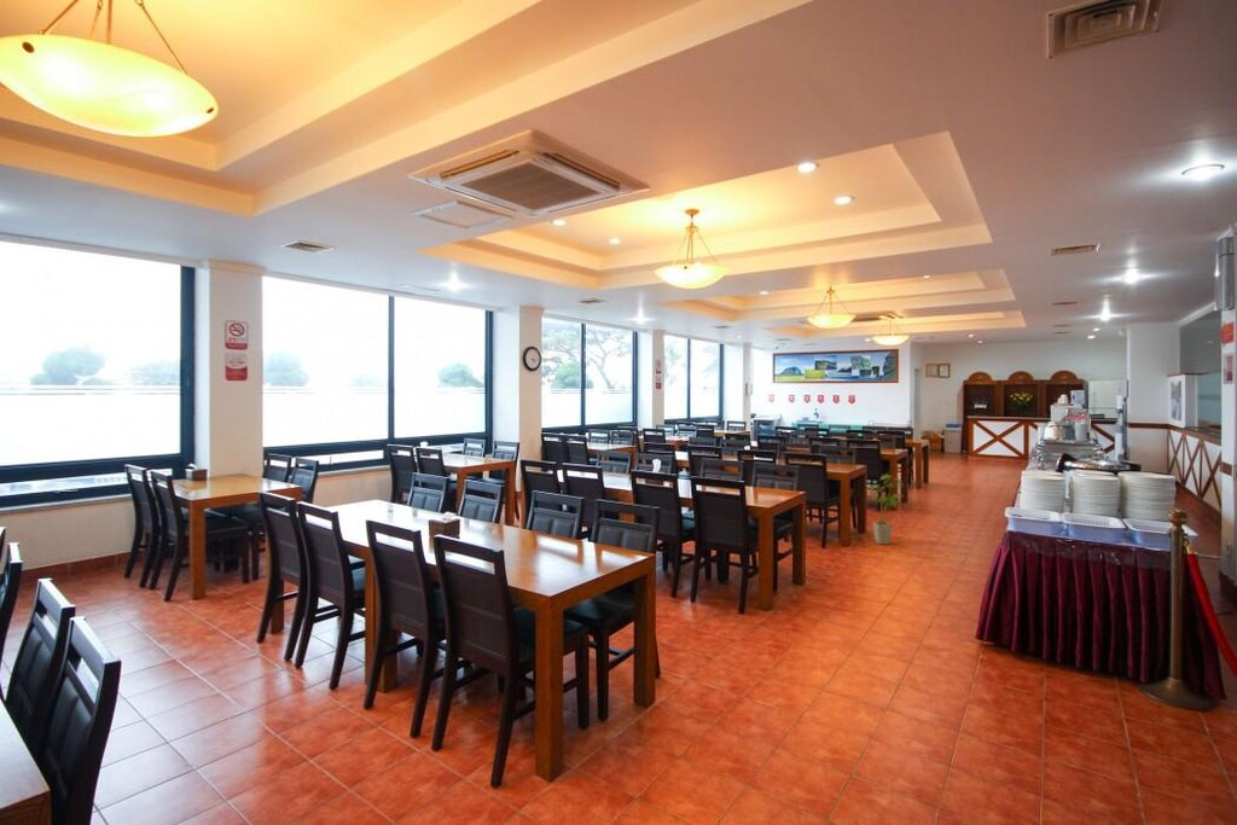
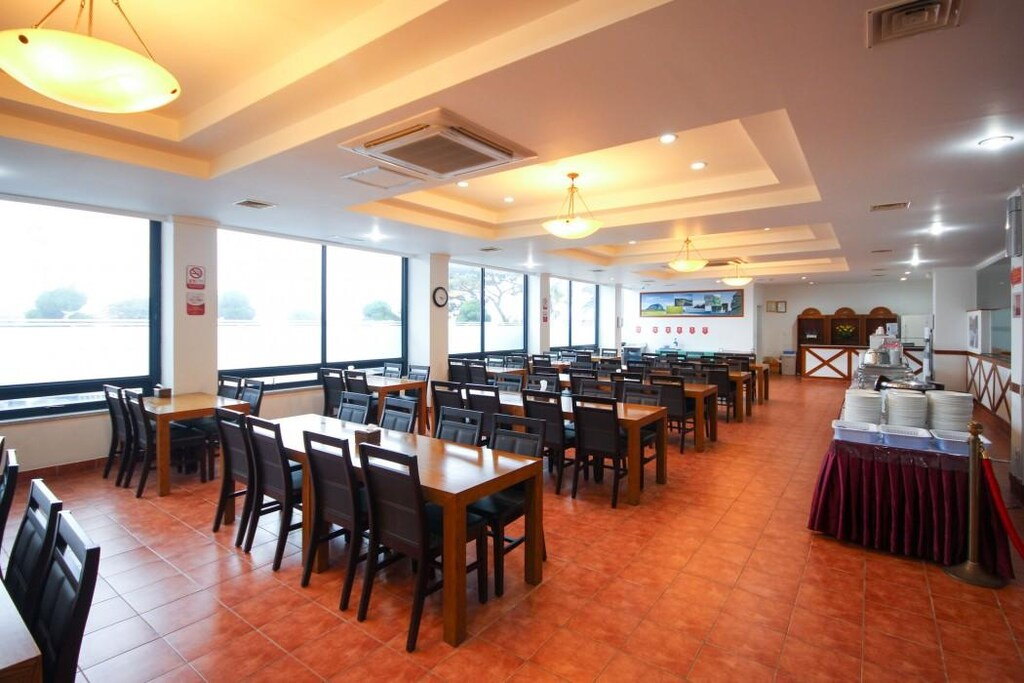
- house plant (885, 509)
